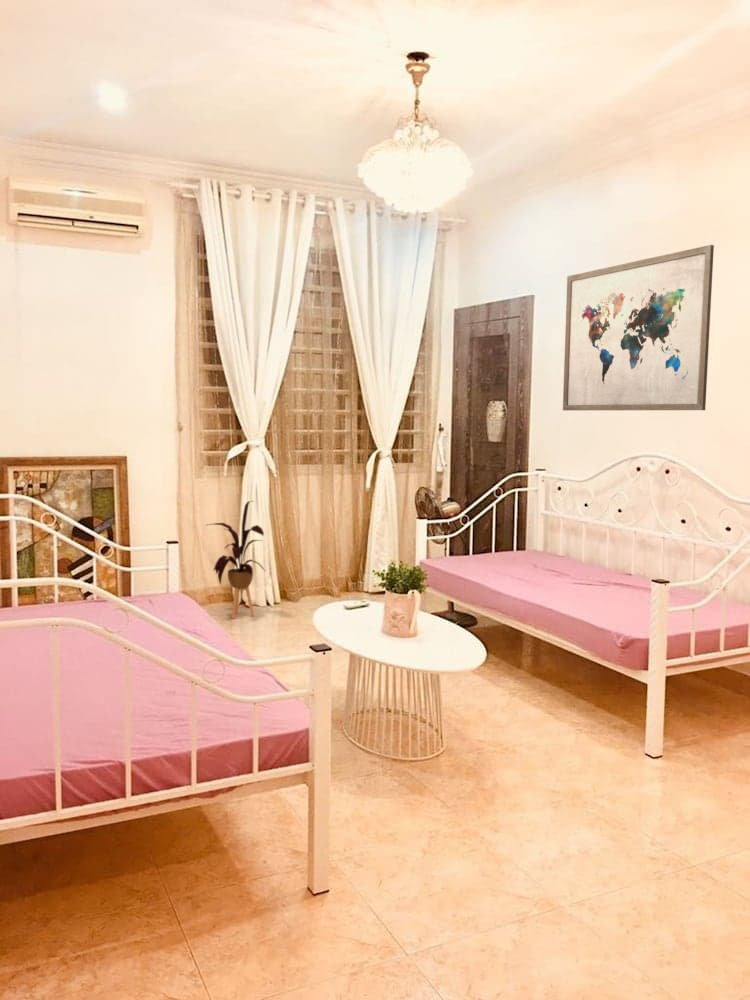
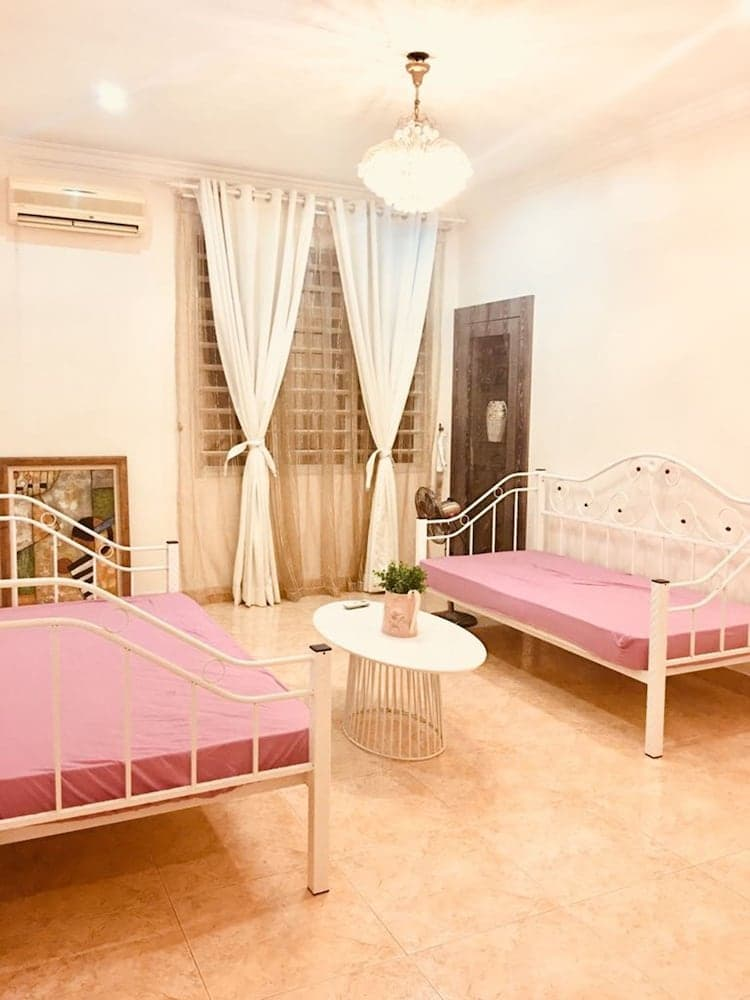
- house plant (235, 559)
- wall art (629, 337)
